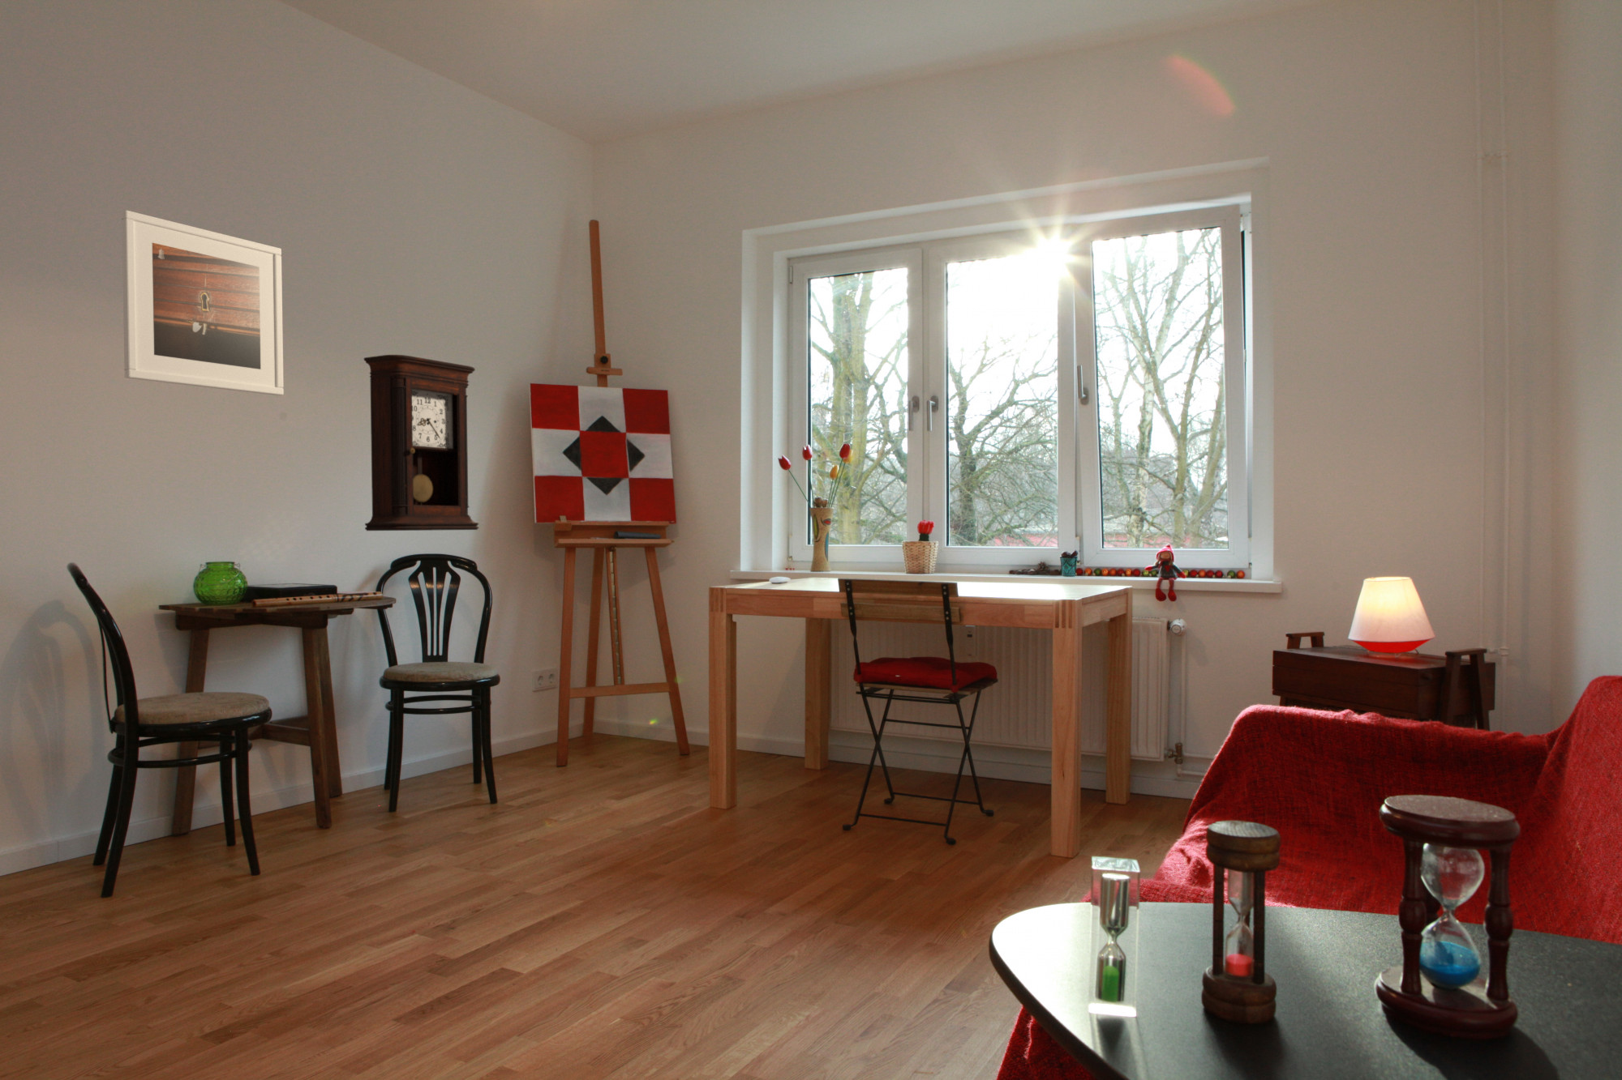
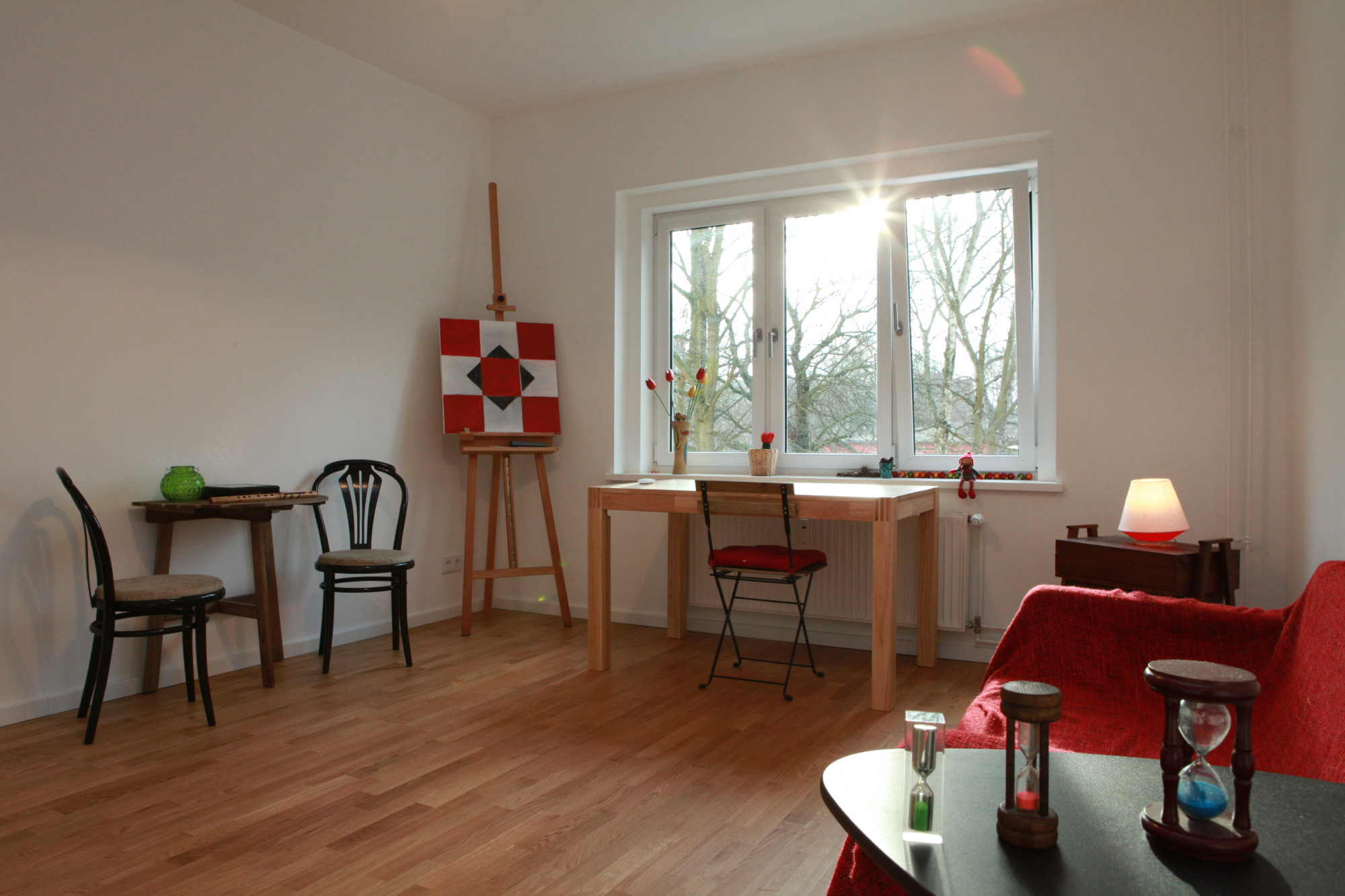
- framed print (207, 309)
- pendulum clock (426, 446)
